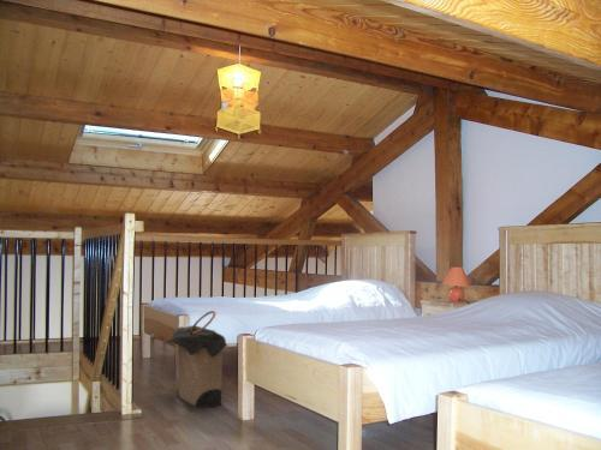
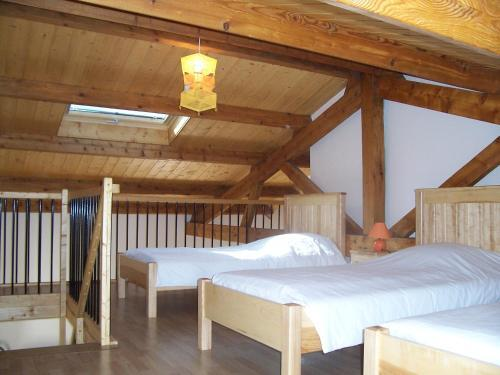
- laundry hamper (197, 354)
